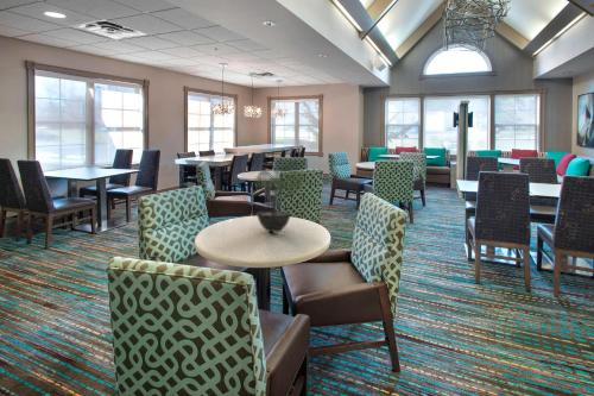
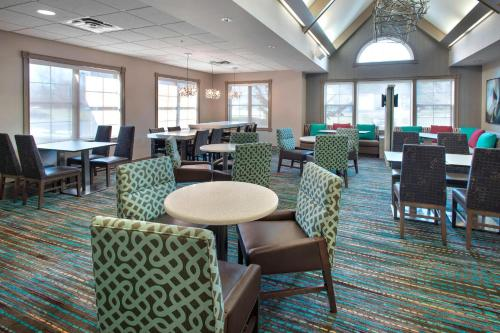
- potted plant (279, 201)
